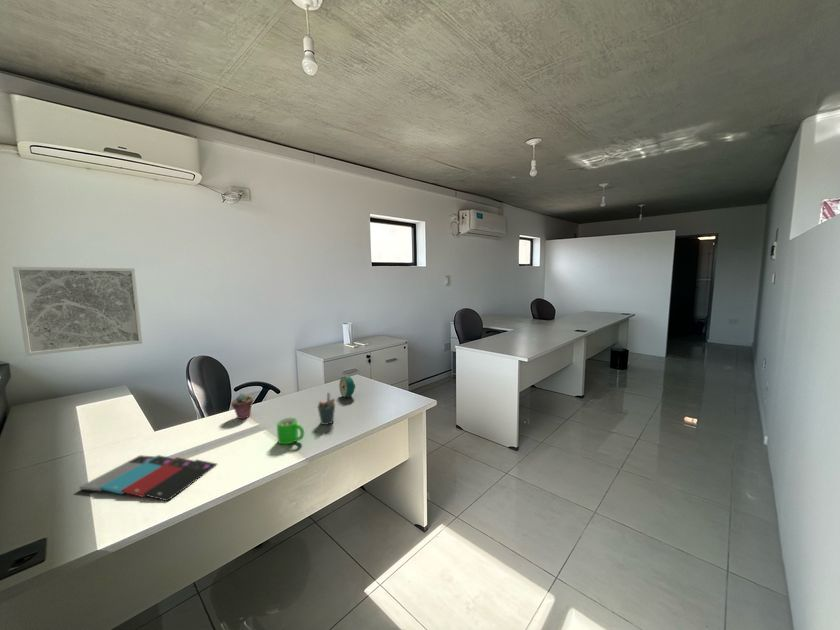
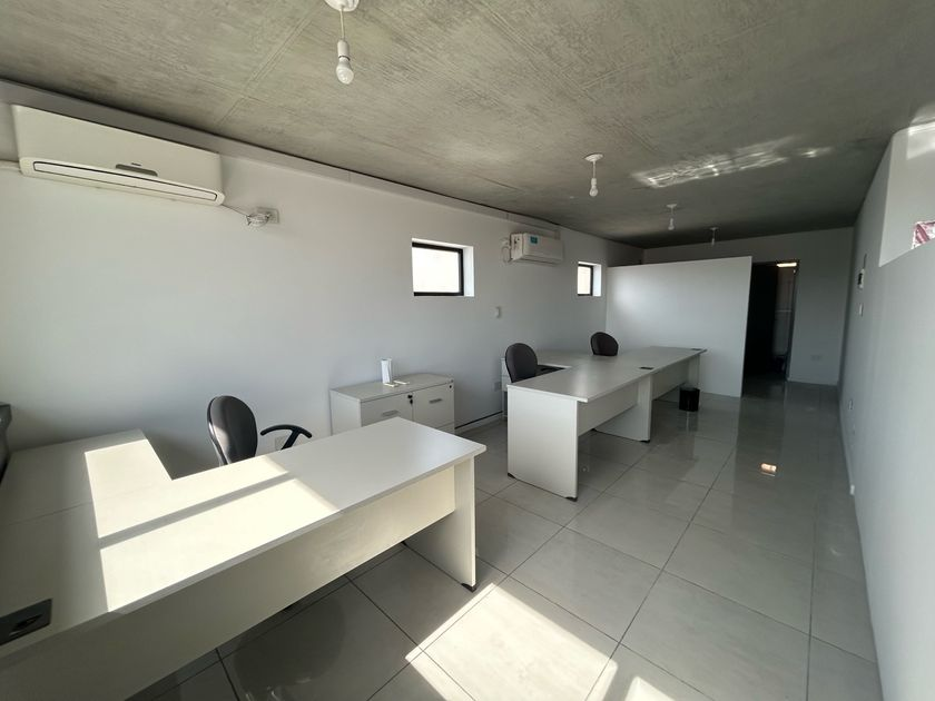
- alarm clock (348, 385)
- potted succulent (242, 404)
- mug (291, 431)
- wall art (84, 308)
- smartphone (152, 474)
- pen holder (326, 409)
